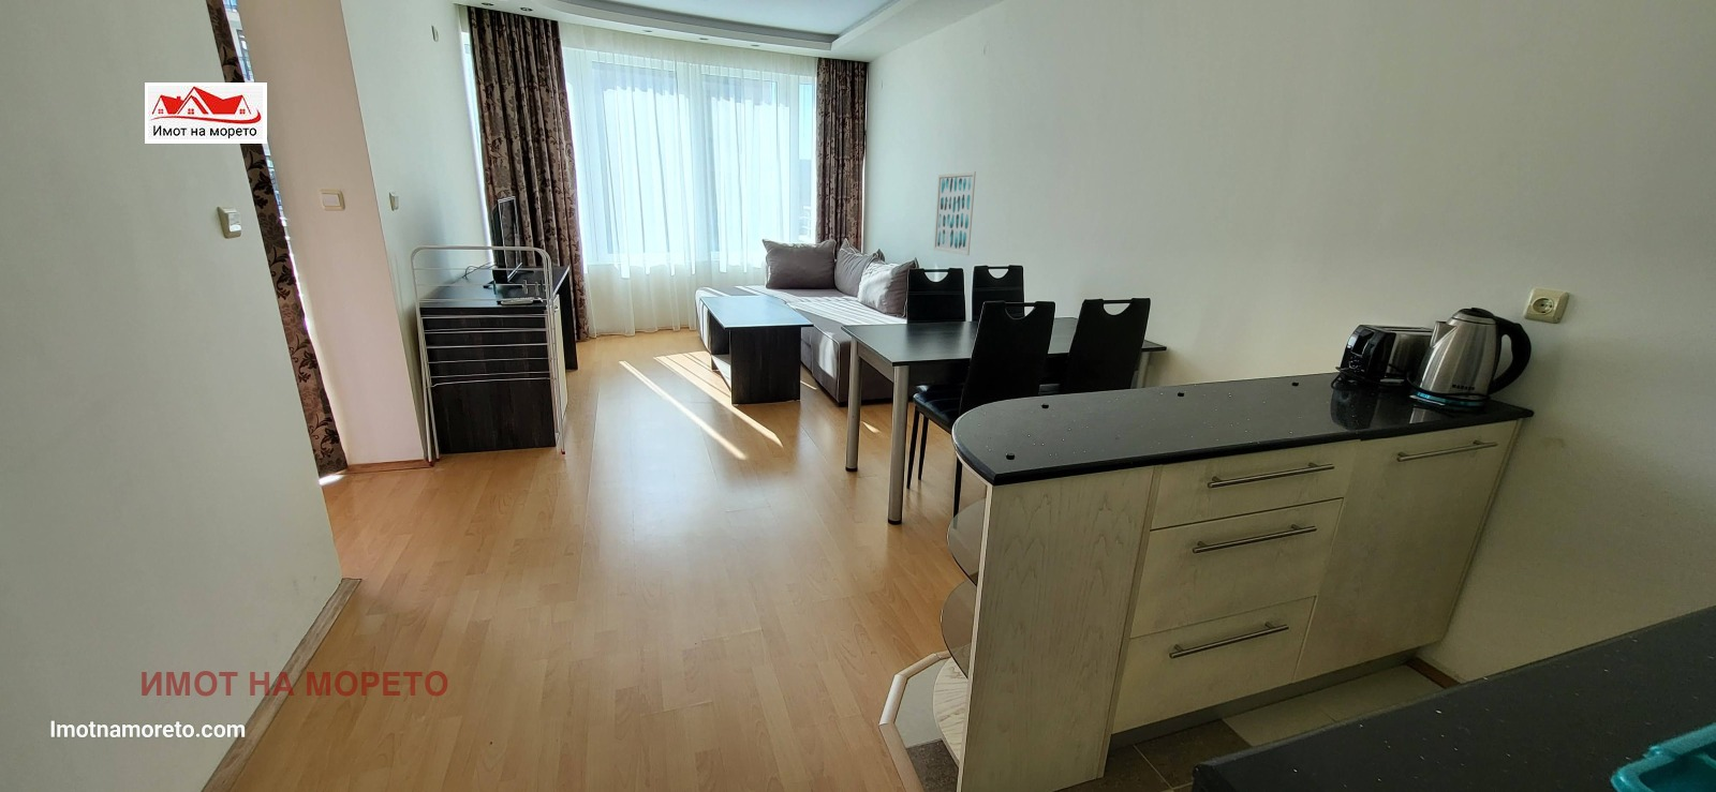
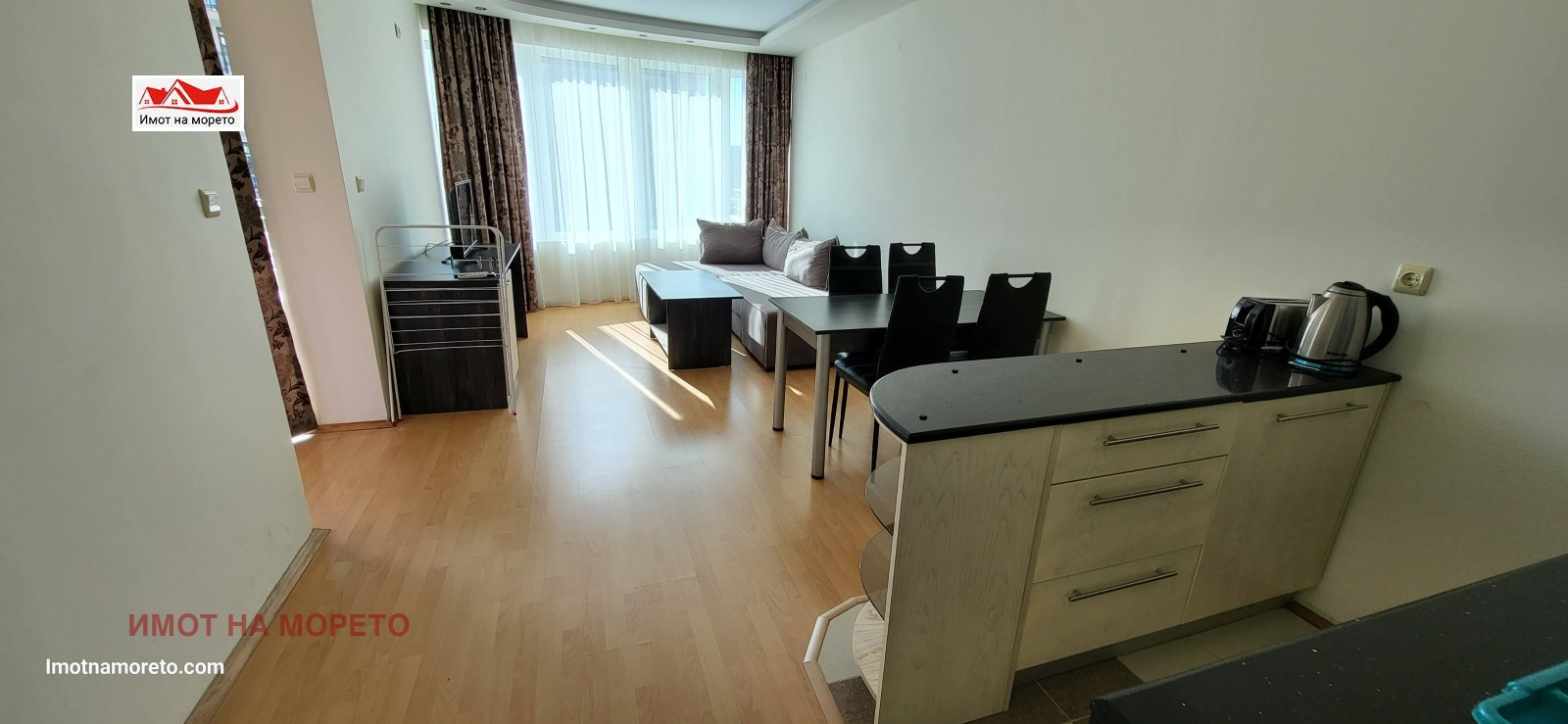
- wall art (952, 213)
